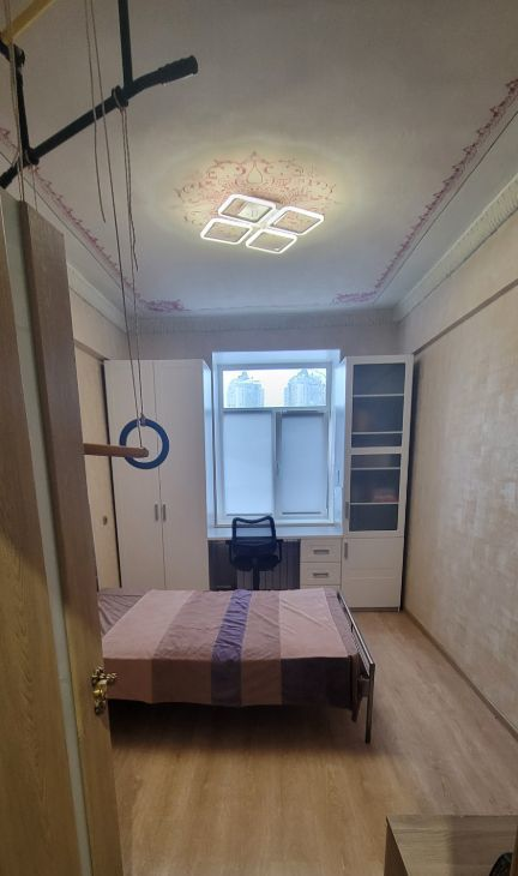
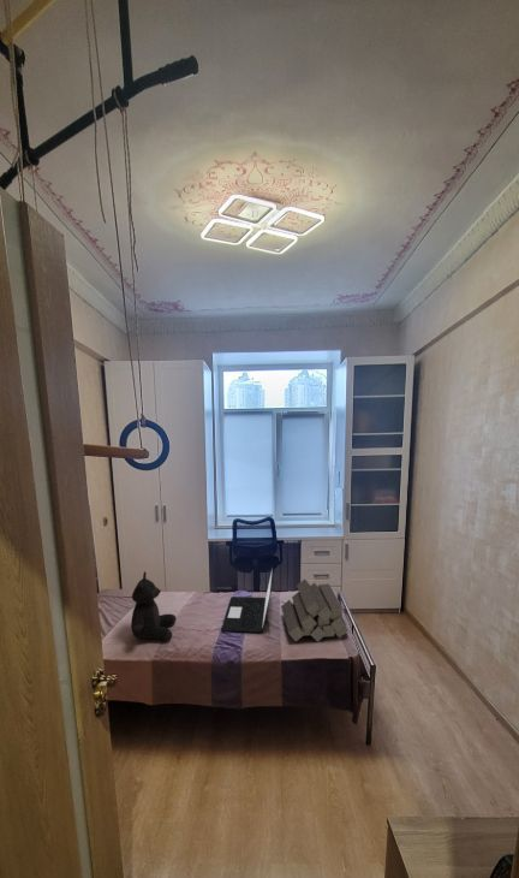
+ laptop (249, 597)
+ teddy bear (153, 604)
+ log pile (312, 607)
